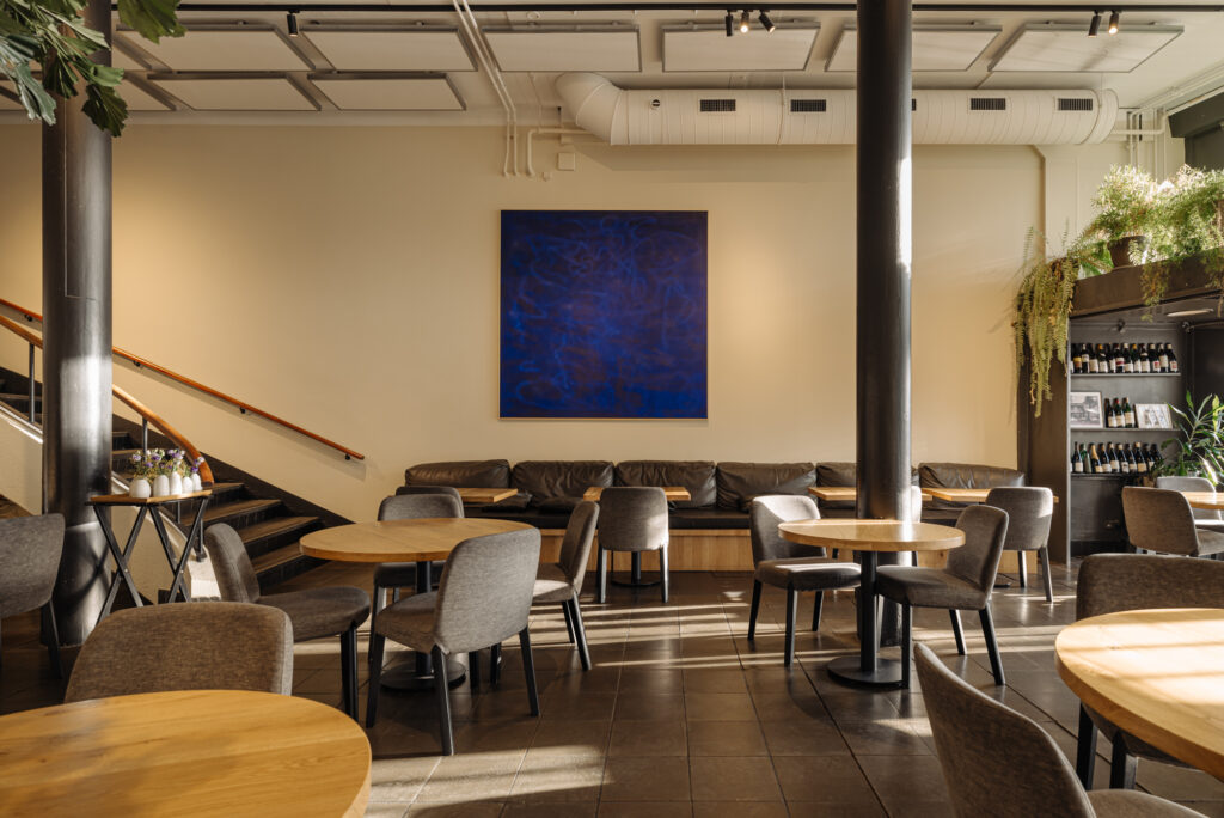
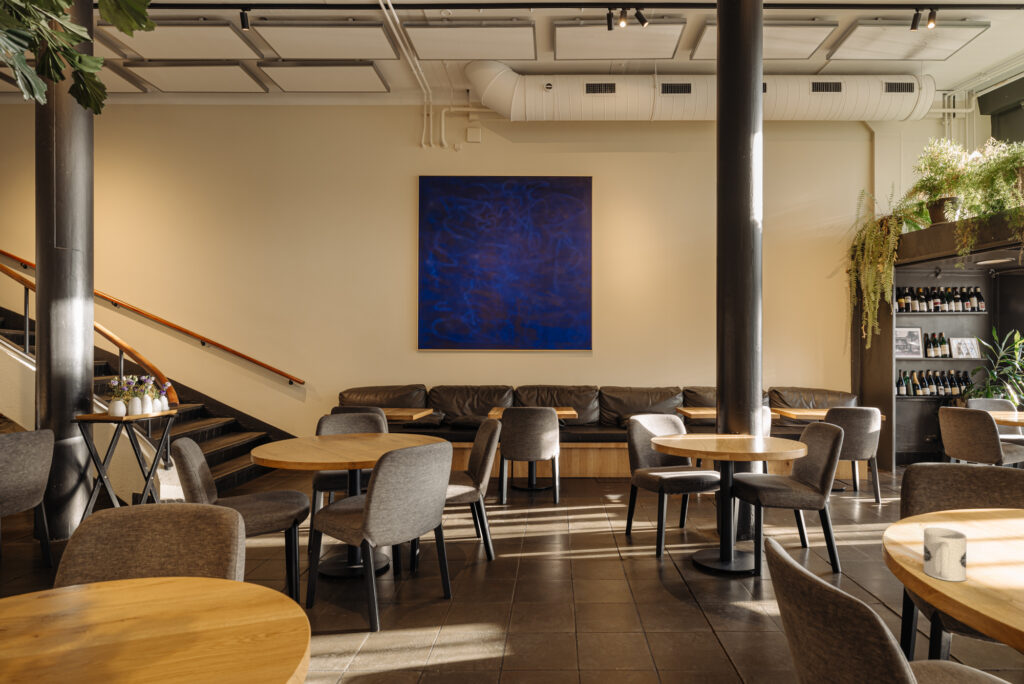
+ mug (944, 555)
